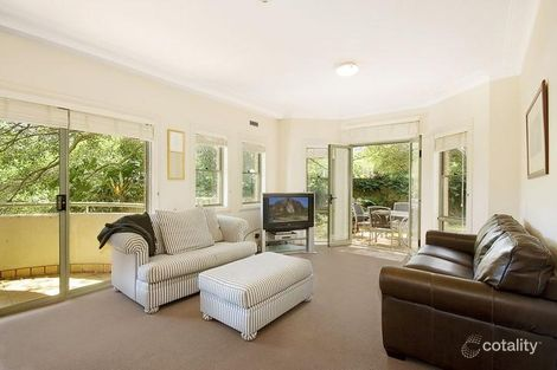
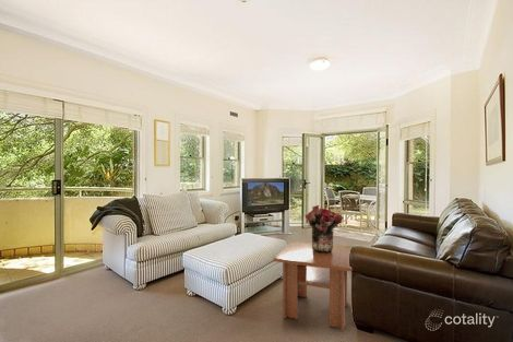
+ coffee table (317, 280)
+ bouquet (323, 228)
